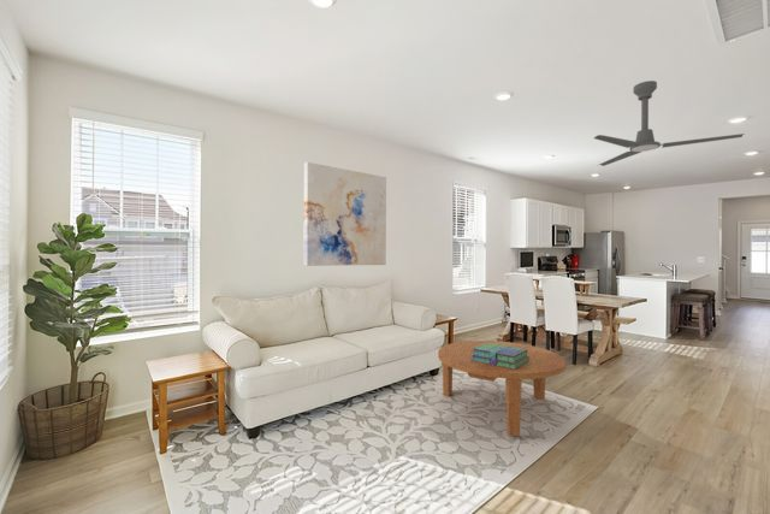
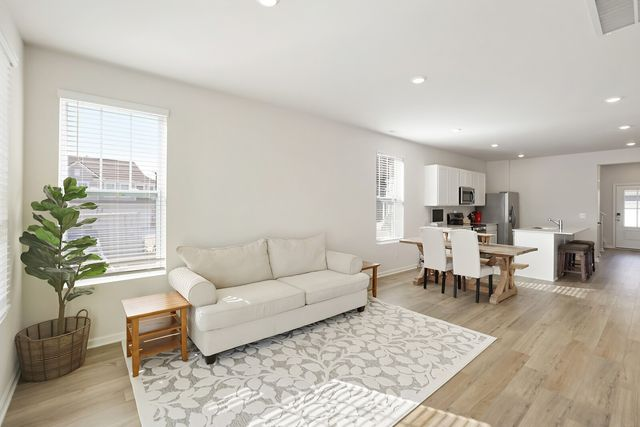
- ceiling fan (647, 113)
- coffee table (498, 377)
- stack of books (499, 354)
- wall art (348, 218)
